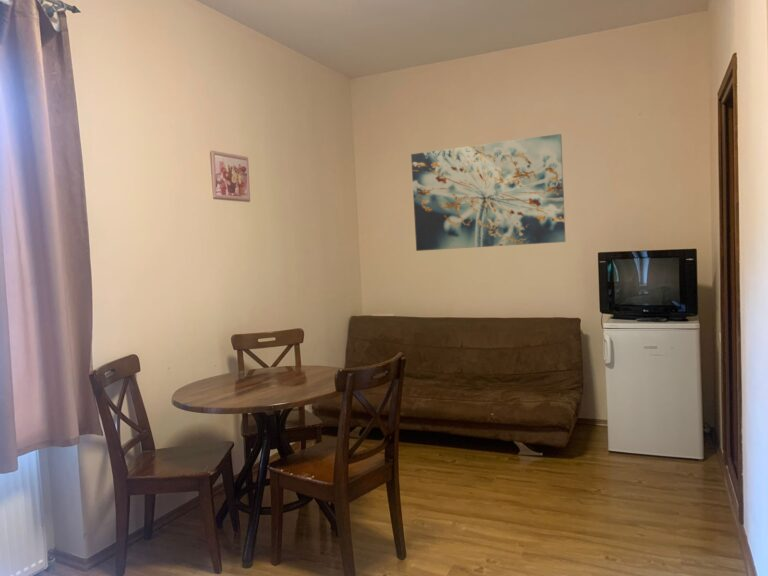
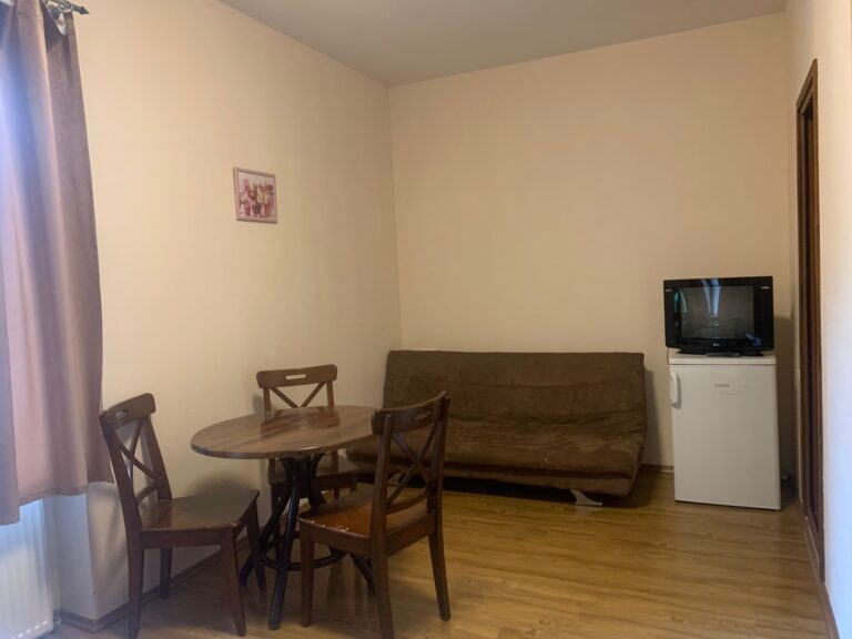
- wall art (484, 196)
